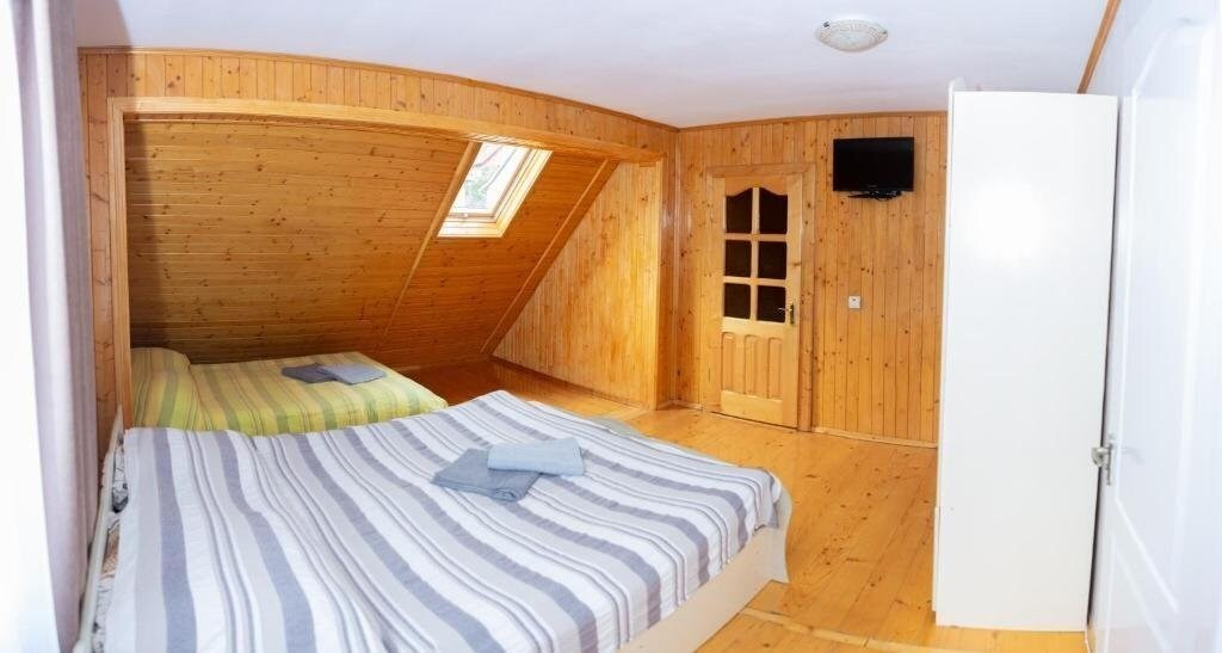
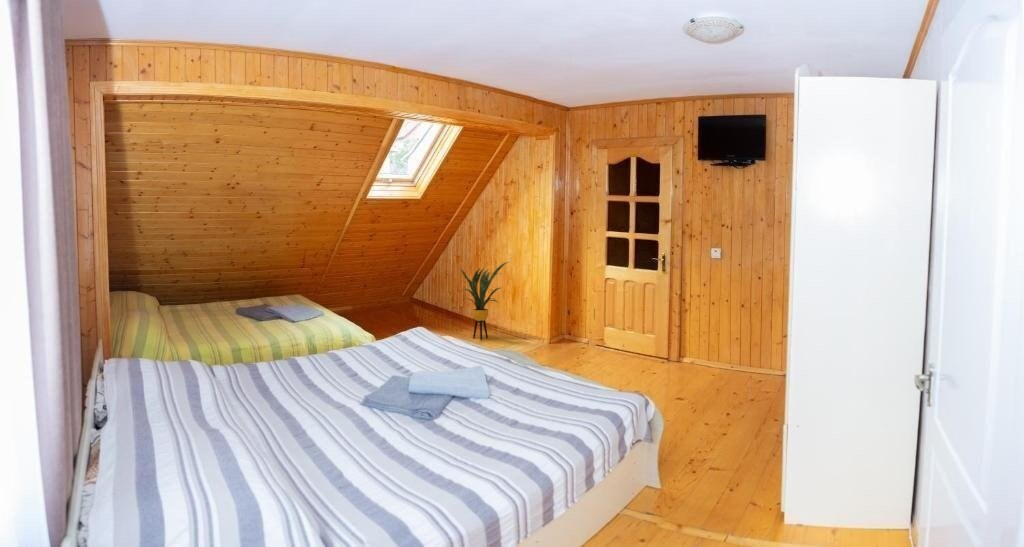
+ house plant (485, 301)
